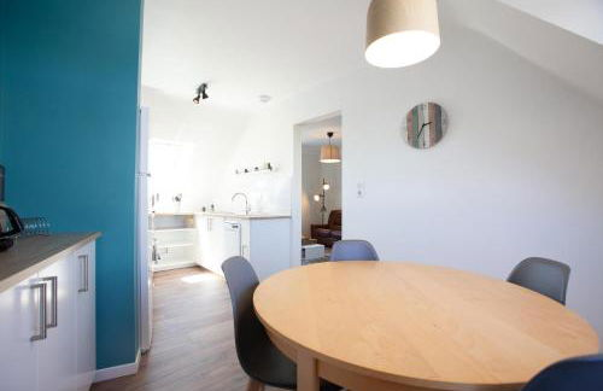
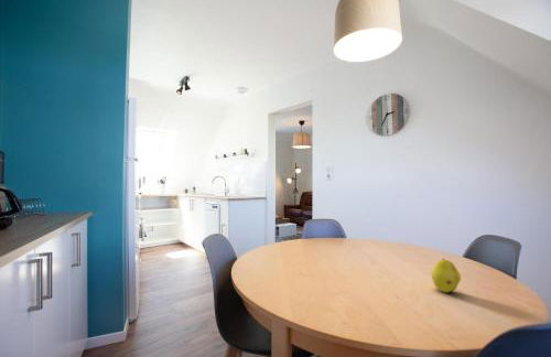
+ fruit (445, 274)
